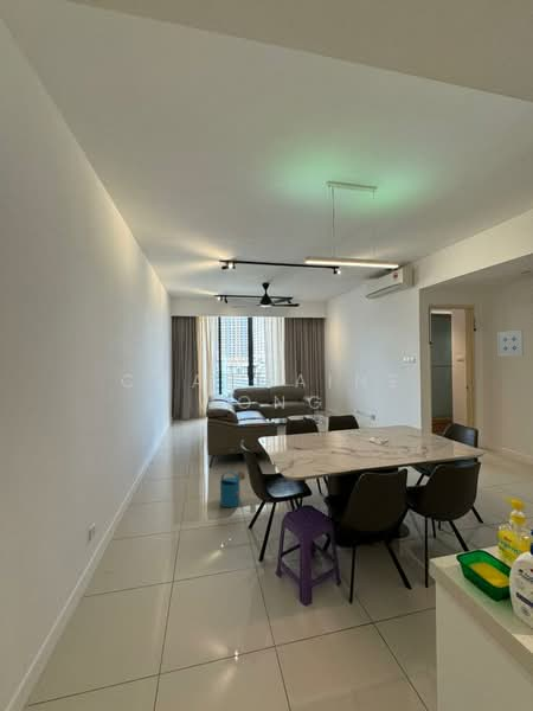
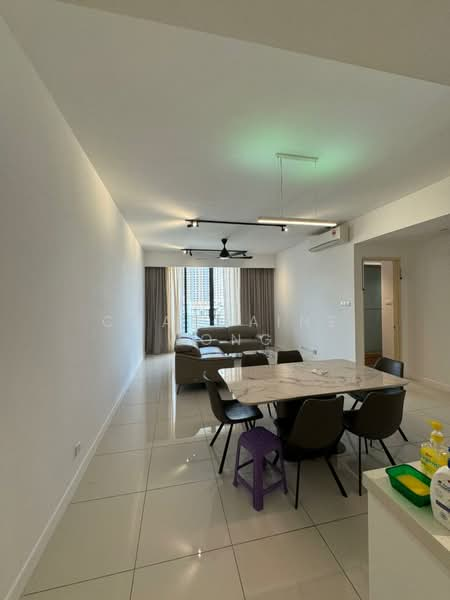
- watering can (233, 483)
- wall art (509, 342)
